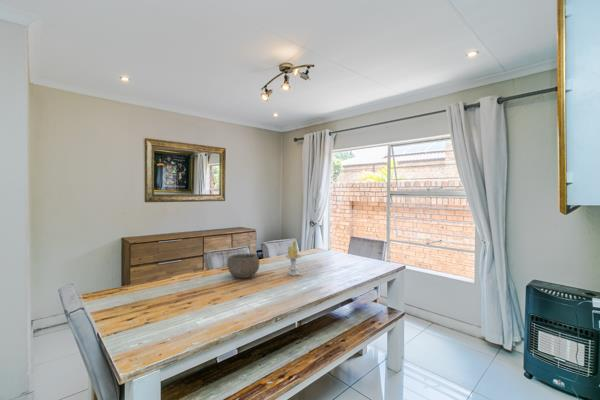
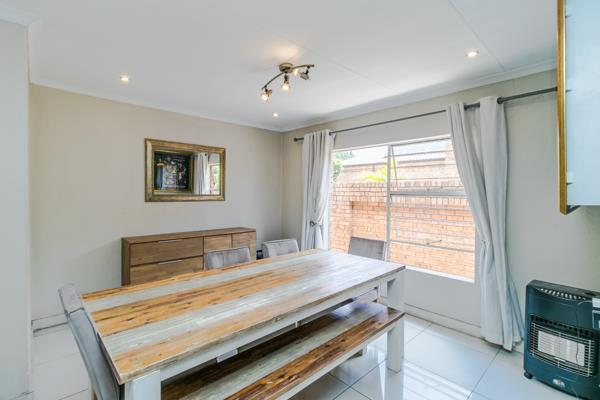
- candle (293, 257)
- bowl (243, 265)
